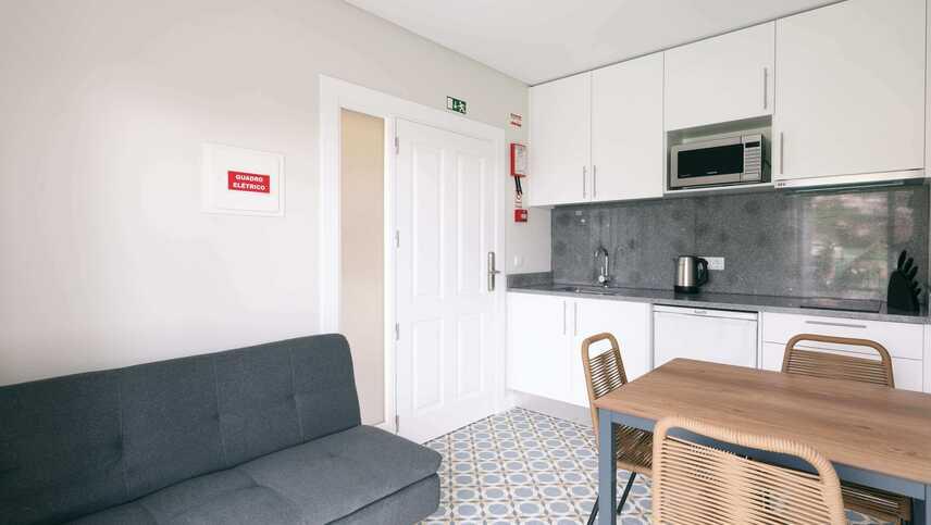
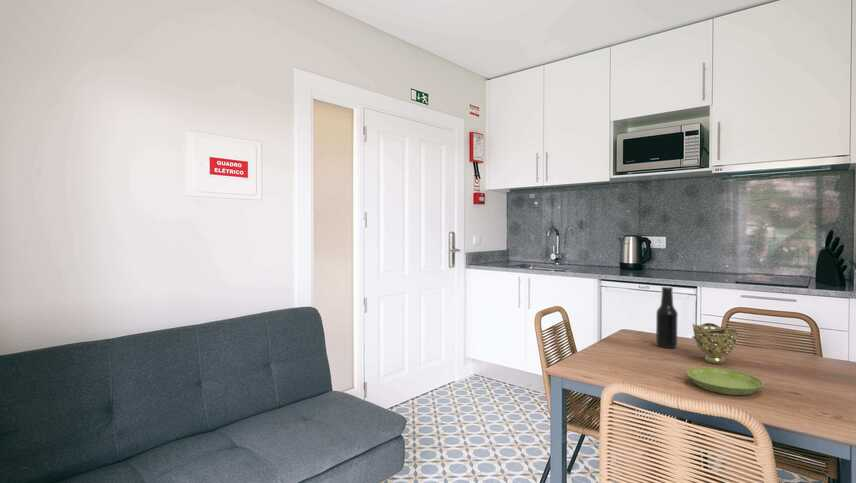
+ saucer (723, 381)
+ decorative bowl (714, 344)
+ beer bottle (666, 316)
